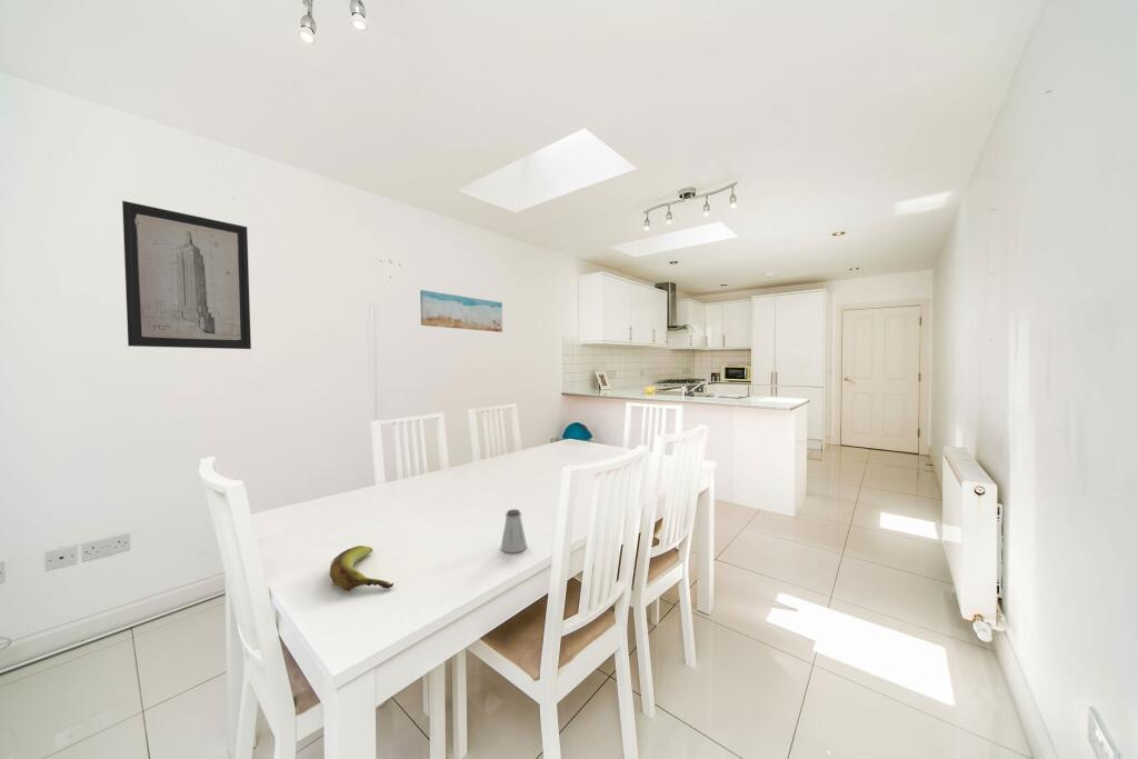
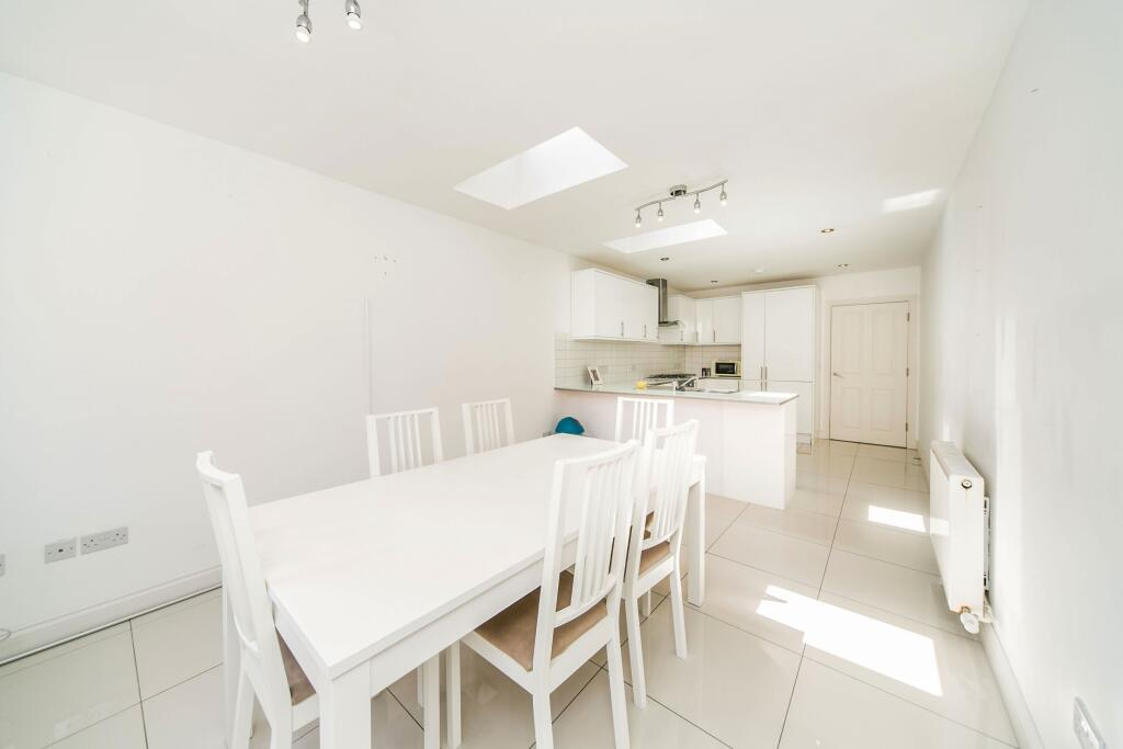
- banana (363, 557)
- wall art (192, 281)
- wall art (463, 312)
- saltshaker (513, 529)
